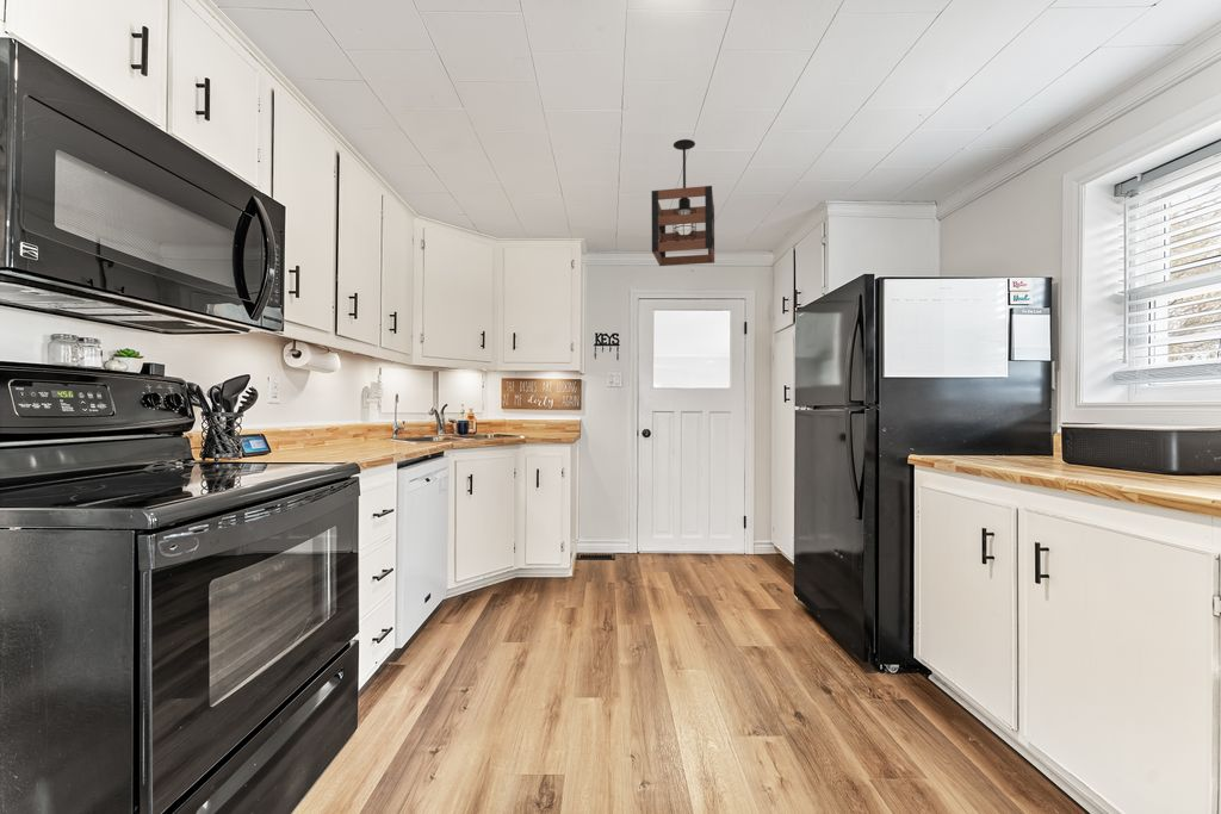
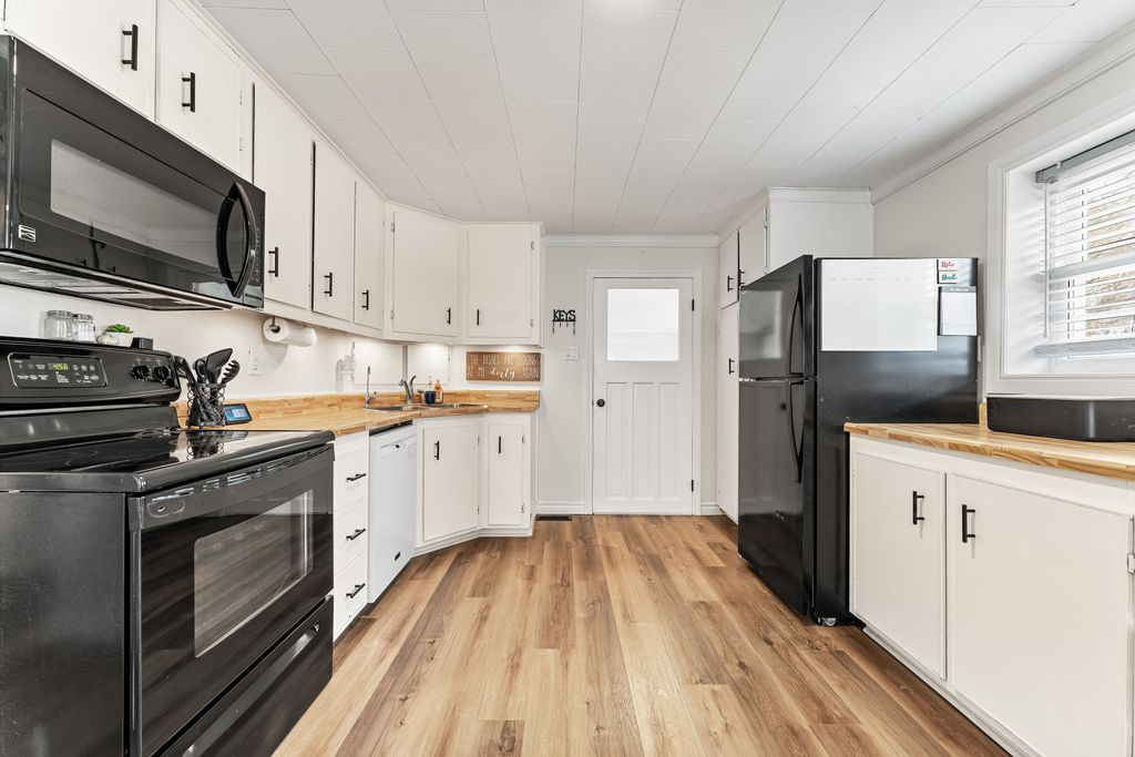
- pendant light (684, 200)
